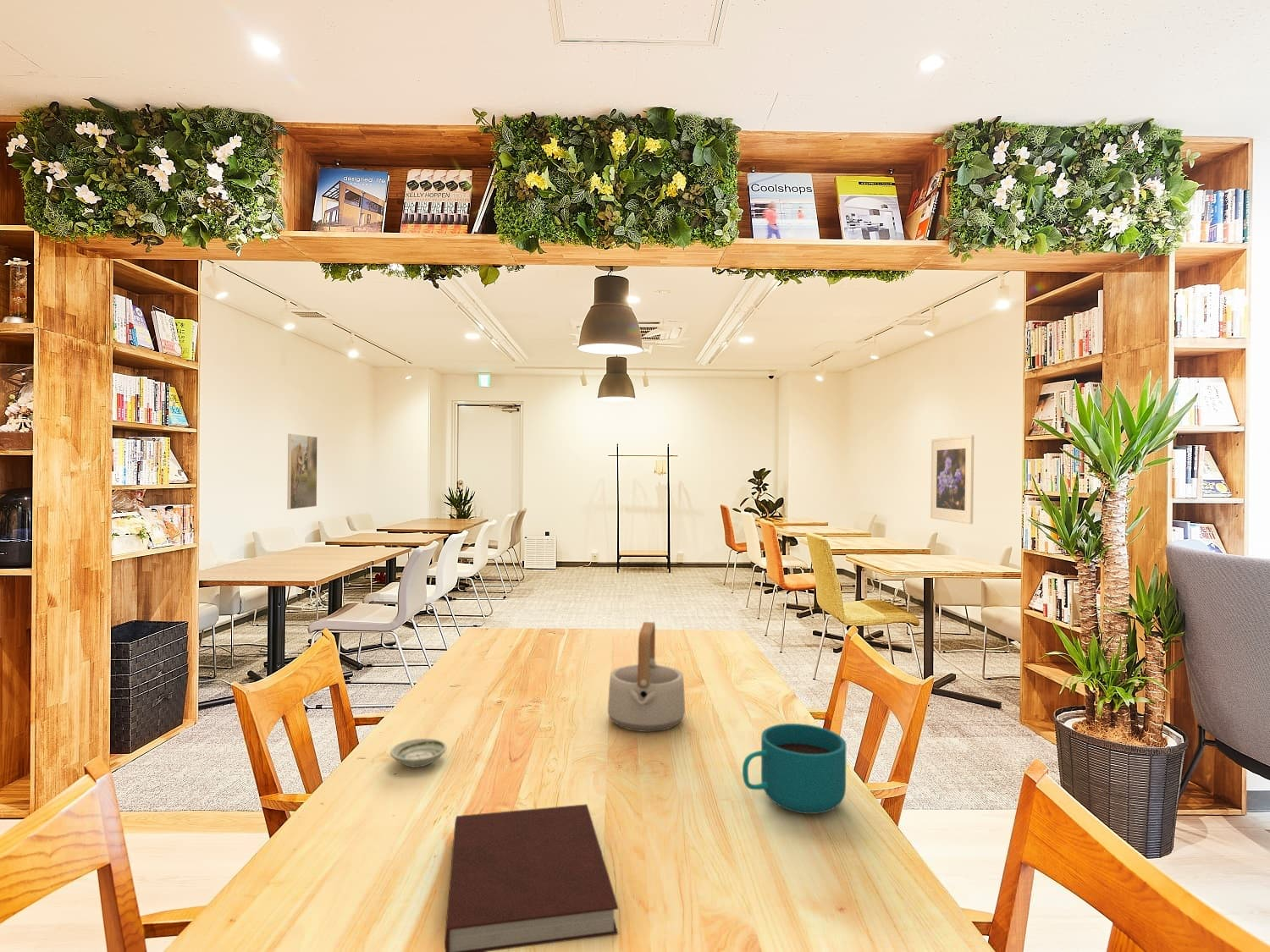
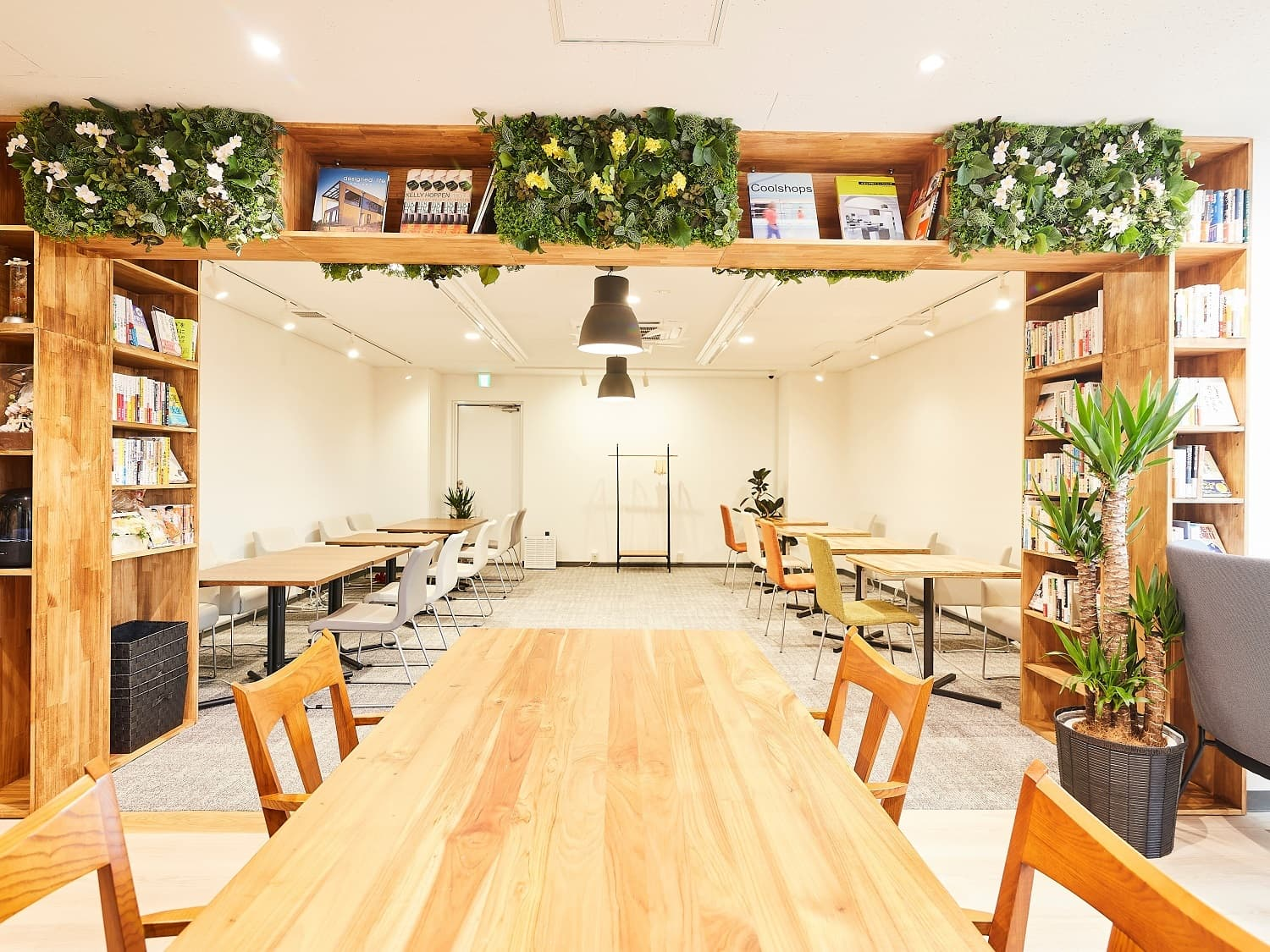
- saucer (418, 754)
- cup (791, 771)
- teapot (646, 675)
- notebook (527, 868)
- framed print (302, 471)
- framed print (951, 479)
